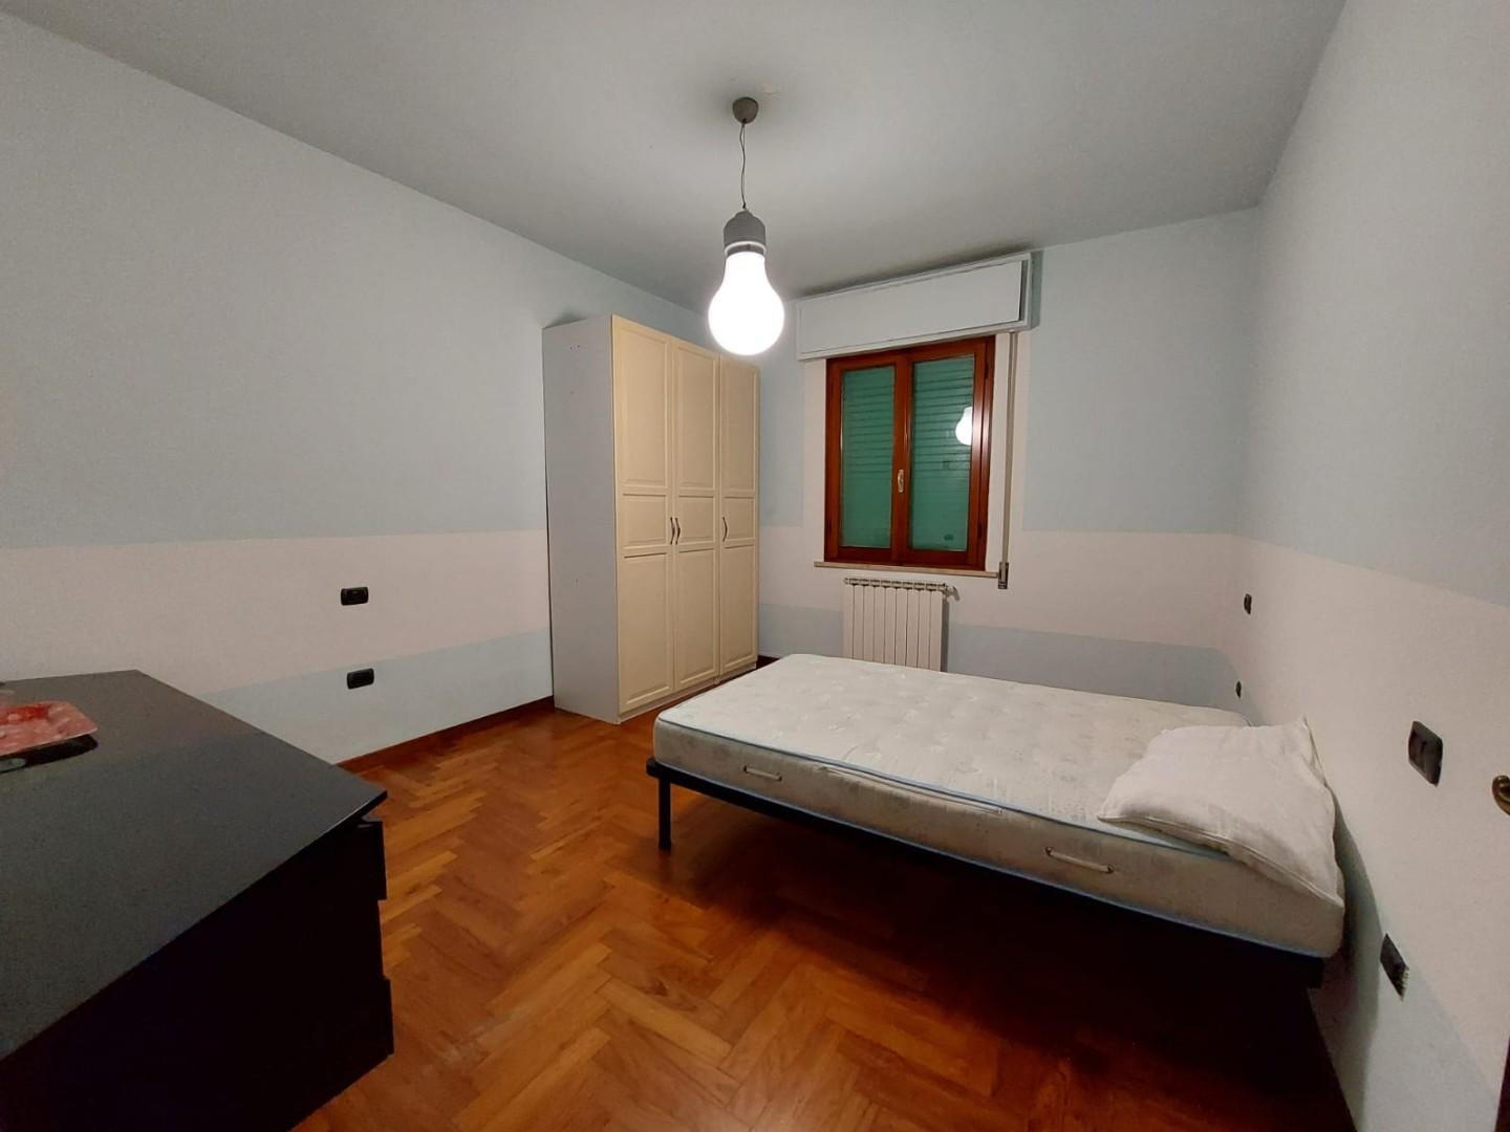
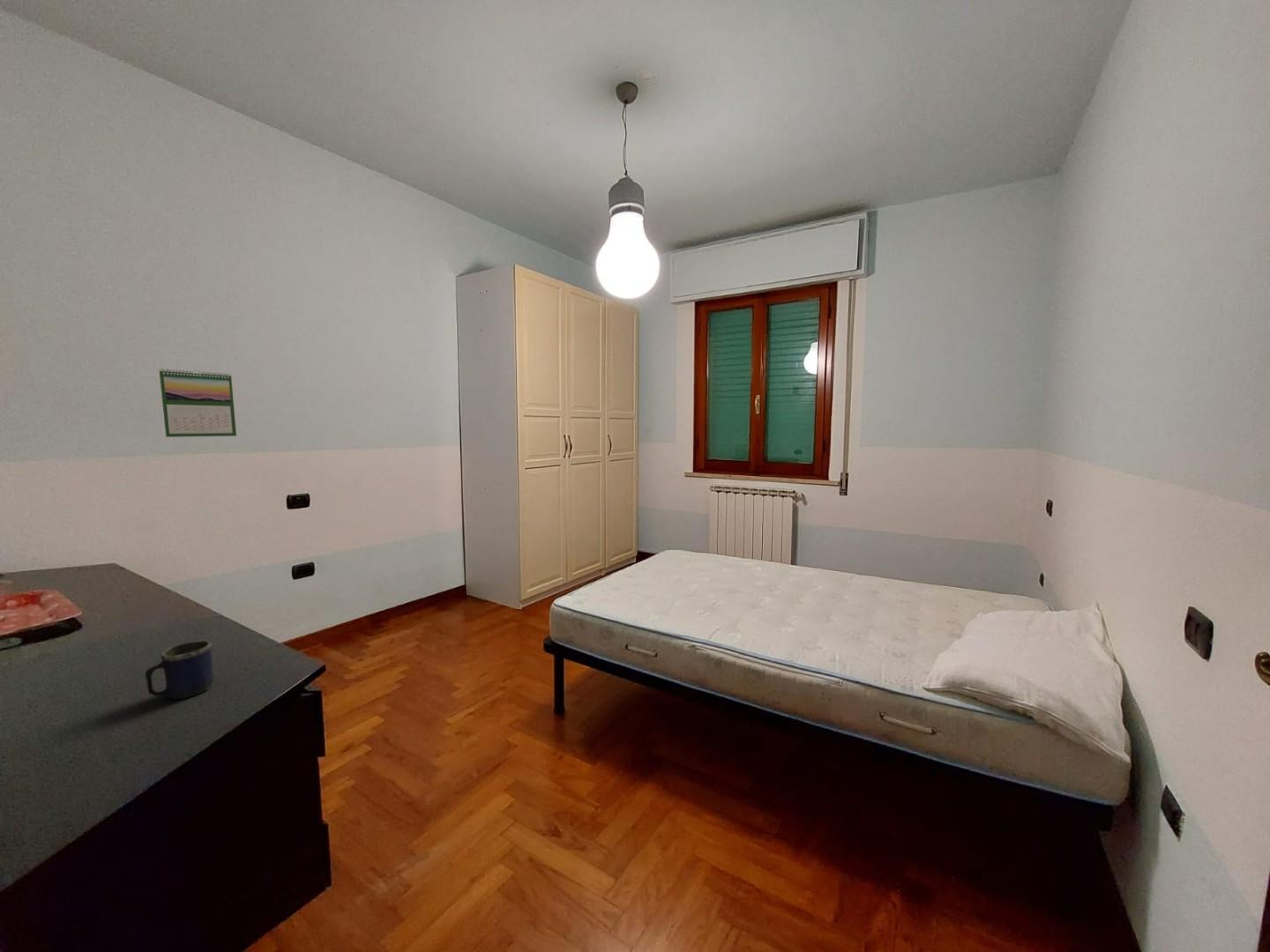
+ mug (180, 671)
+ calendar (199, 403)
